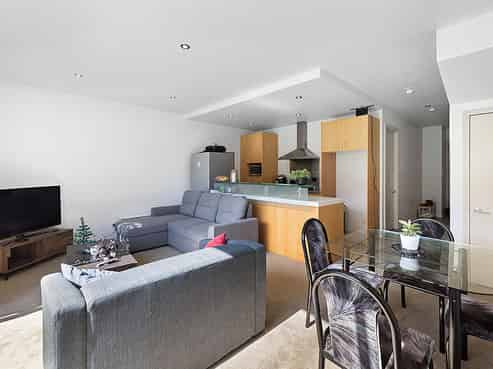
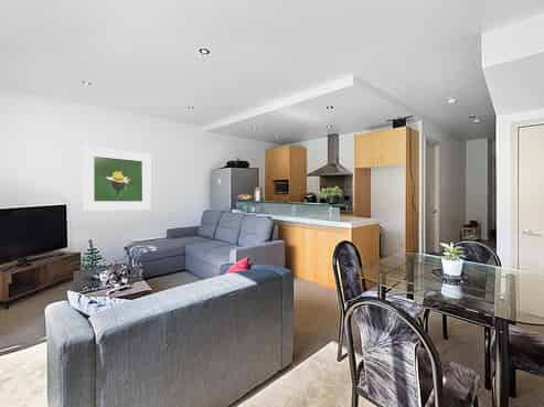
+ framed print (119, 180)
